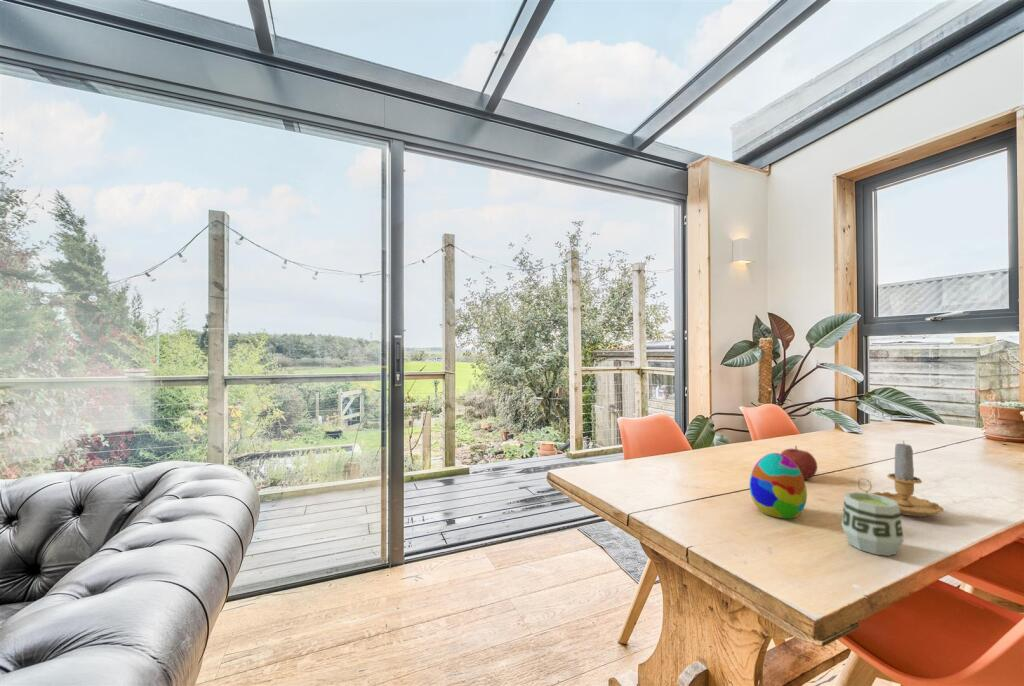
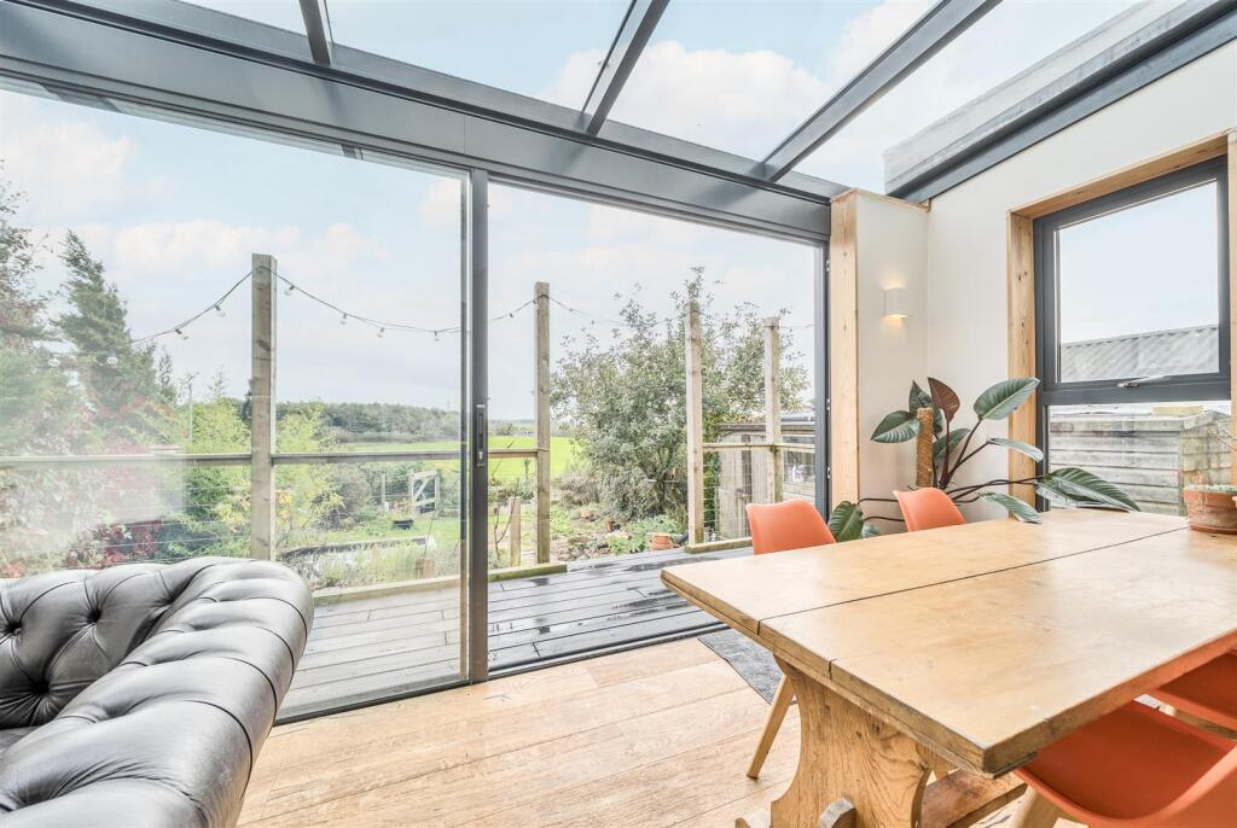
- candle (896, 473)
- cup (871, 522)
- fruit (796, 461)
- decorative egg (777, 482)
